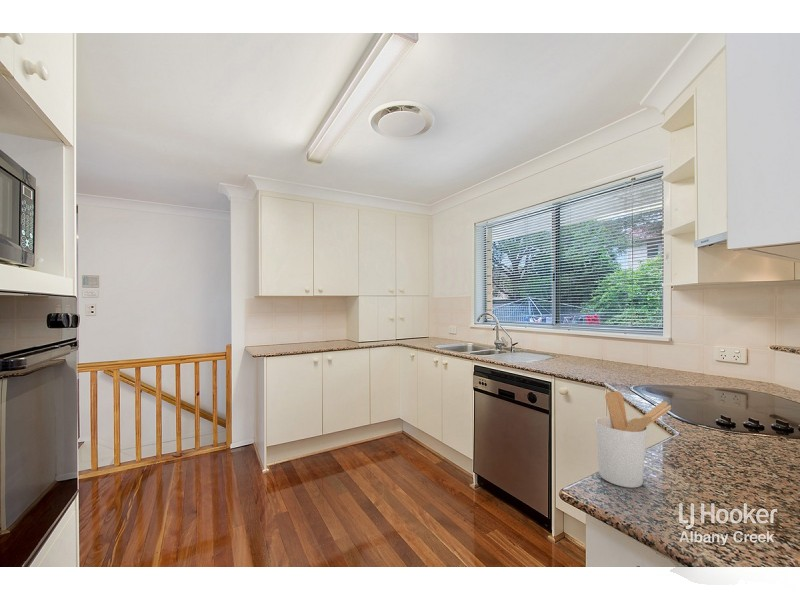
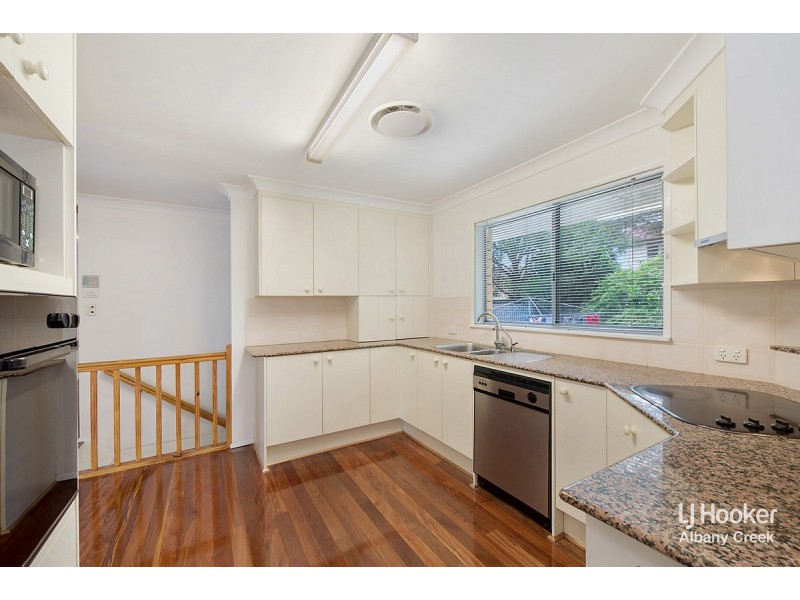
- utensil holder (633, 438)
